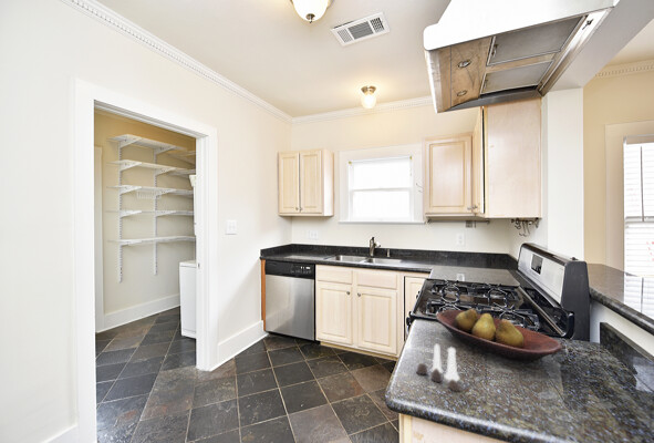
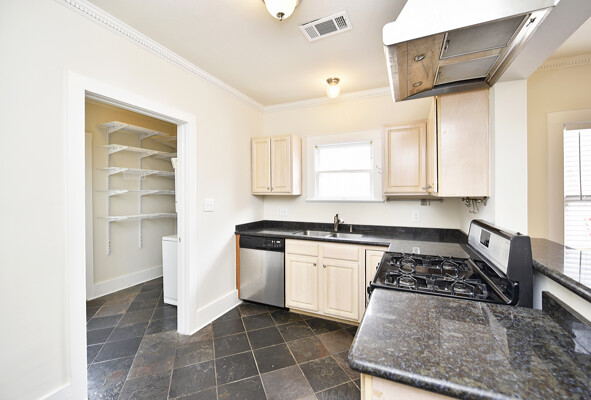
- salt and pepper shaker set (439, 362)
- fruit bowl (489, 329)
